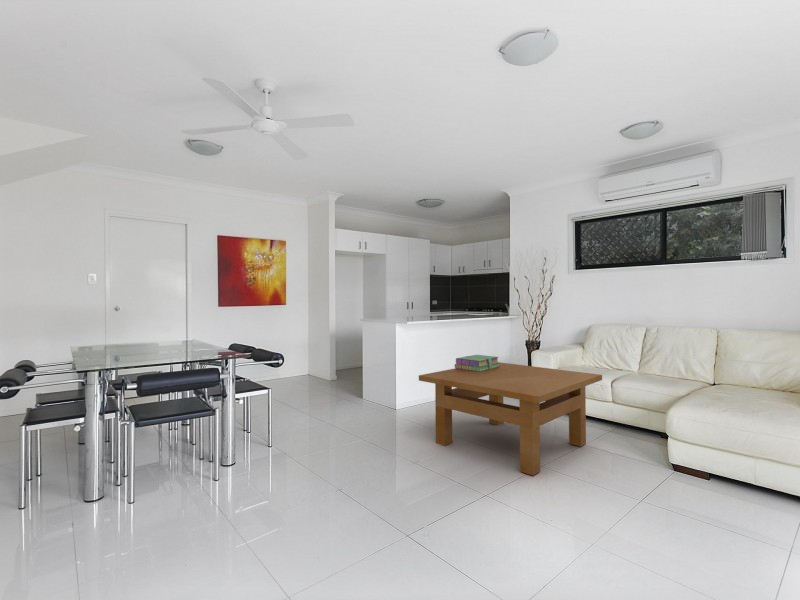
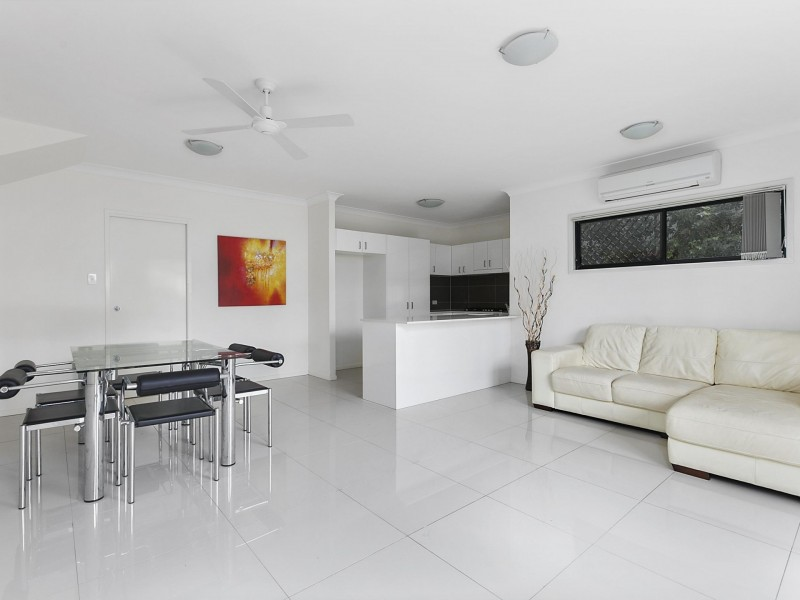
- table (510, 409)
- stack of books (477, 362)
